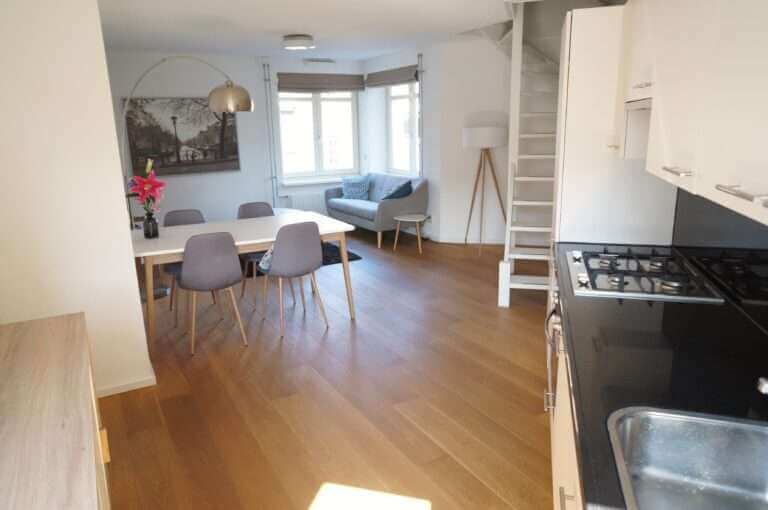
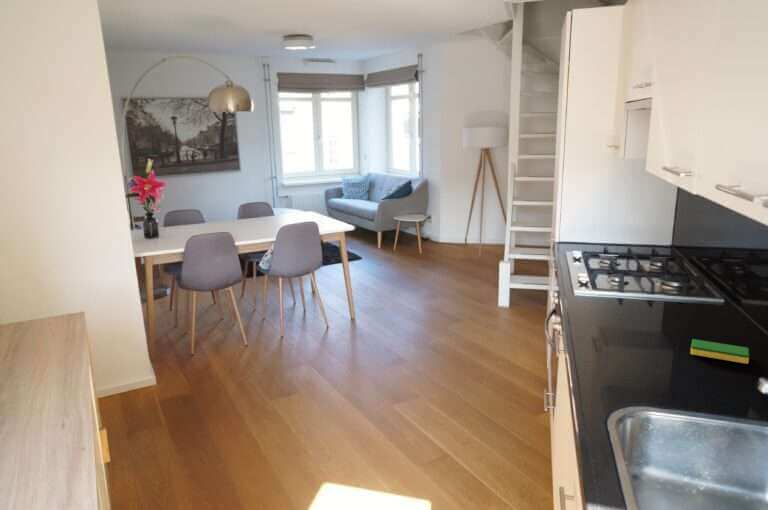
+ dish sponge (719, 351)
